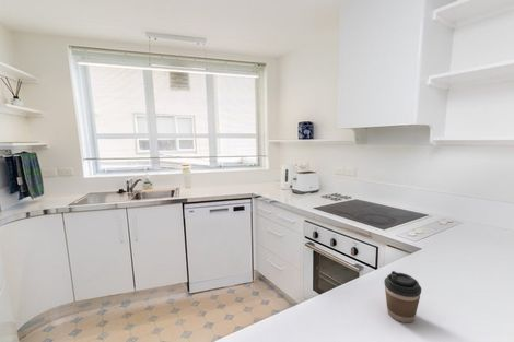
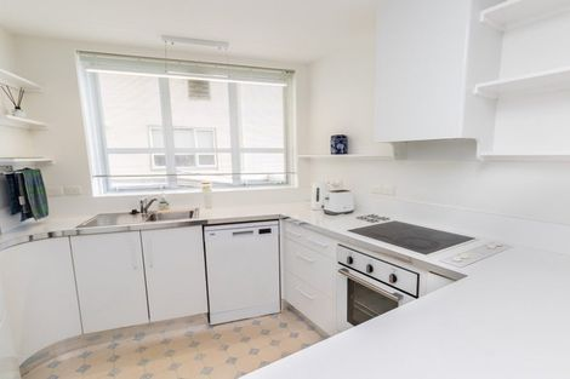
- coffee cup (401, 294)
